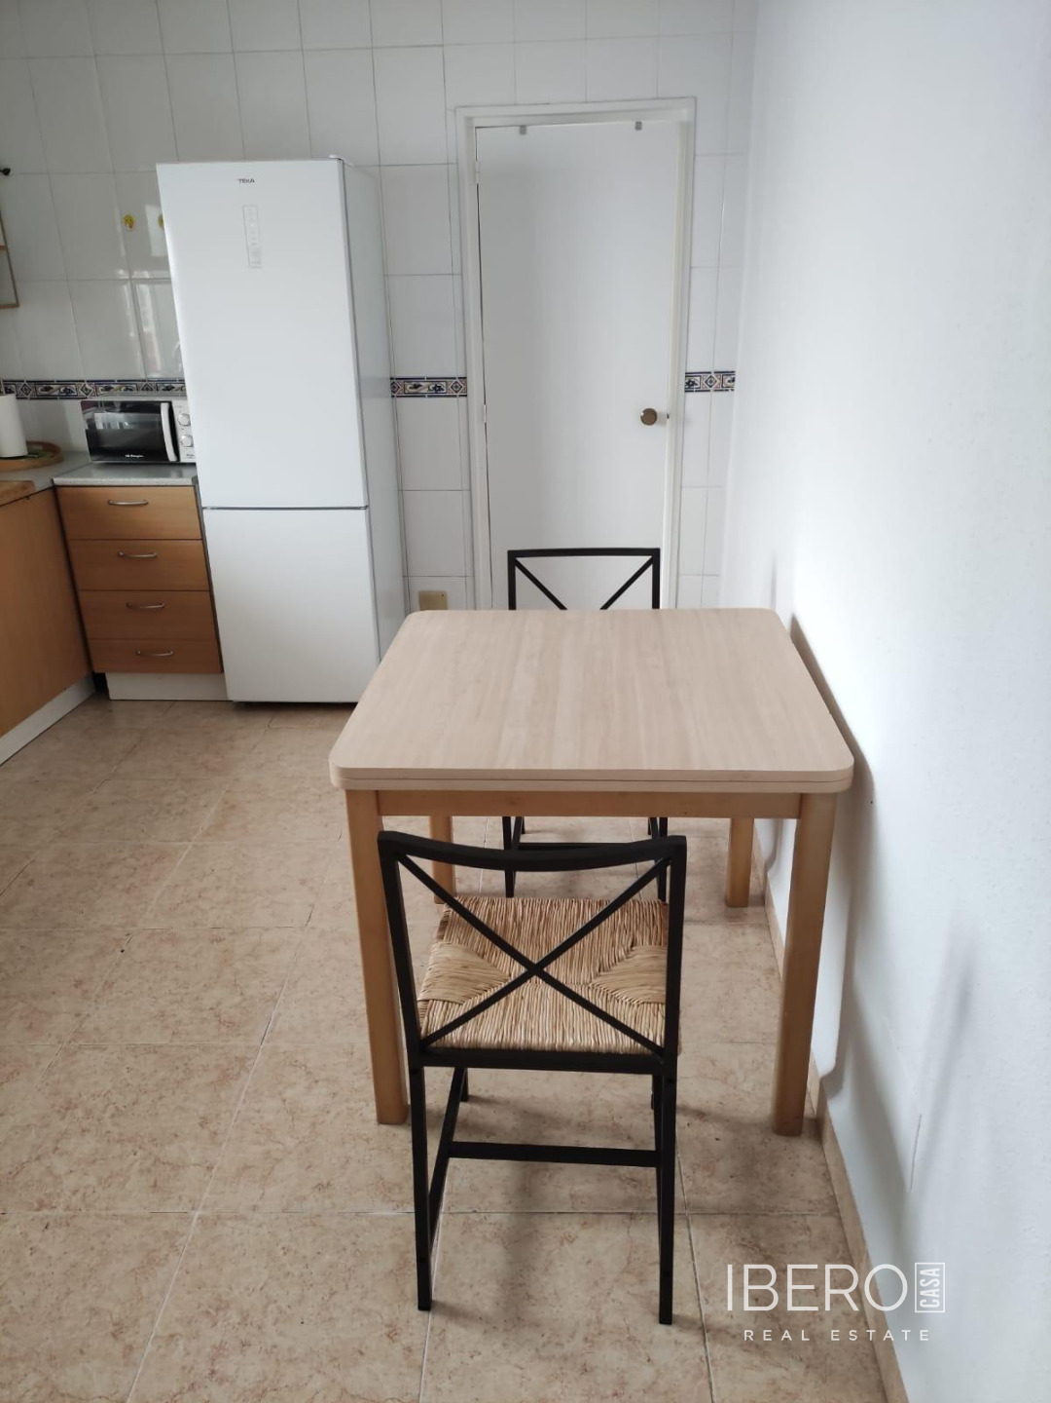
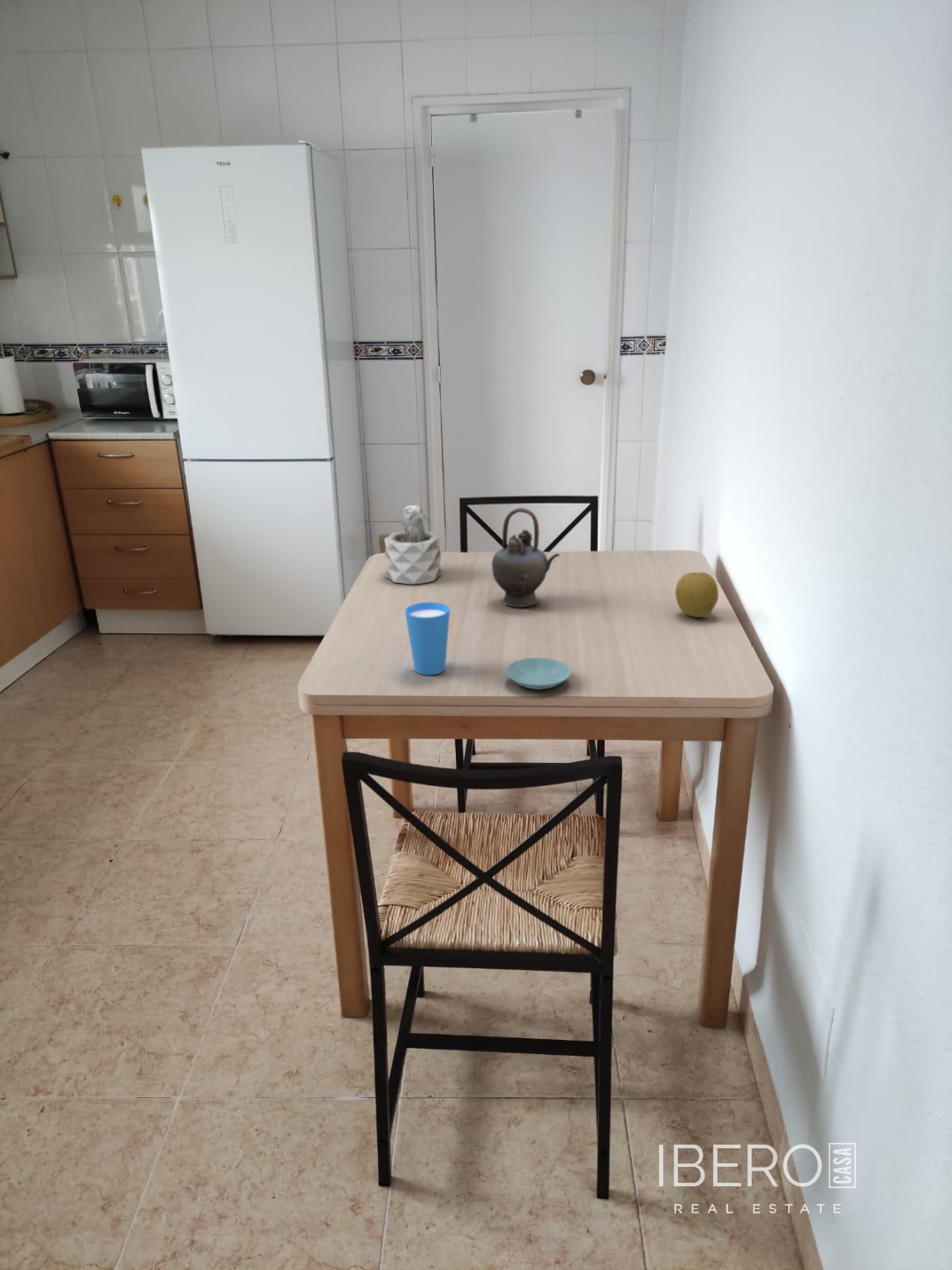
+ succulent plant (412, 542)
+ saucer (538, 676)
+ teapot (525, 557)
+ cup (428, 639)
+ fruit (696, 594)
